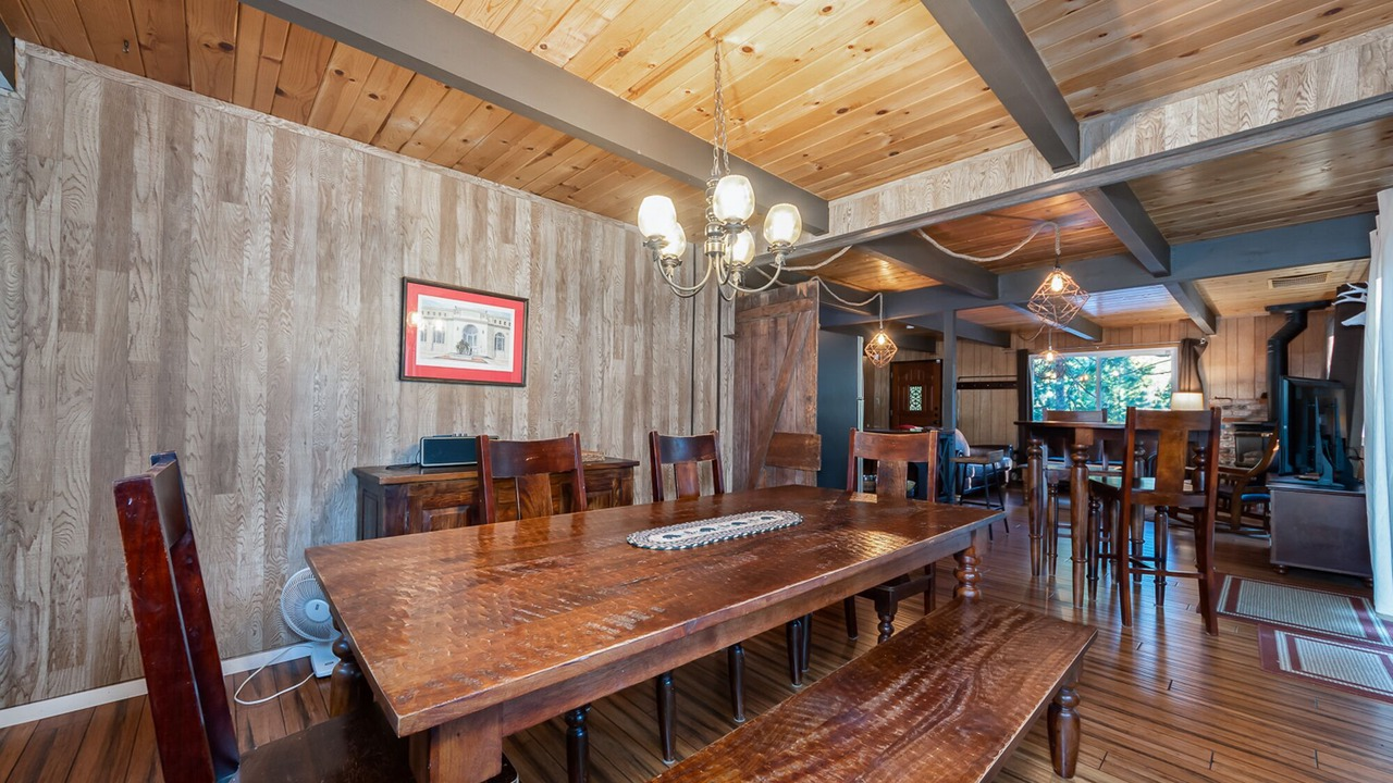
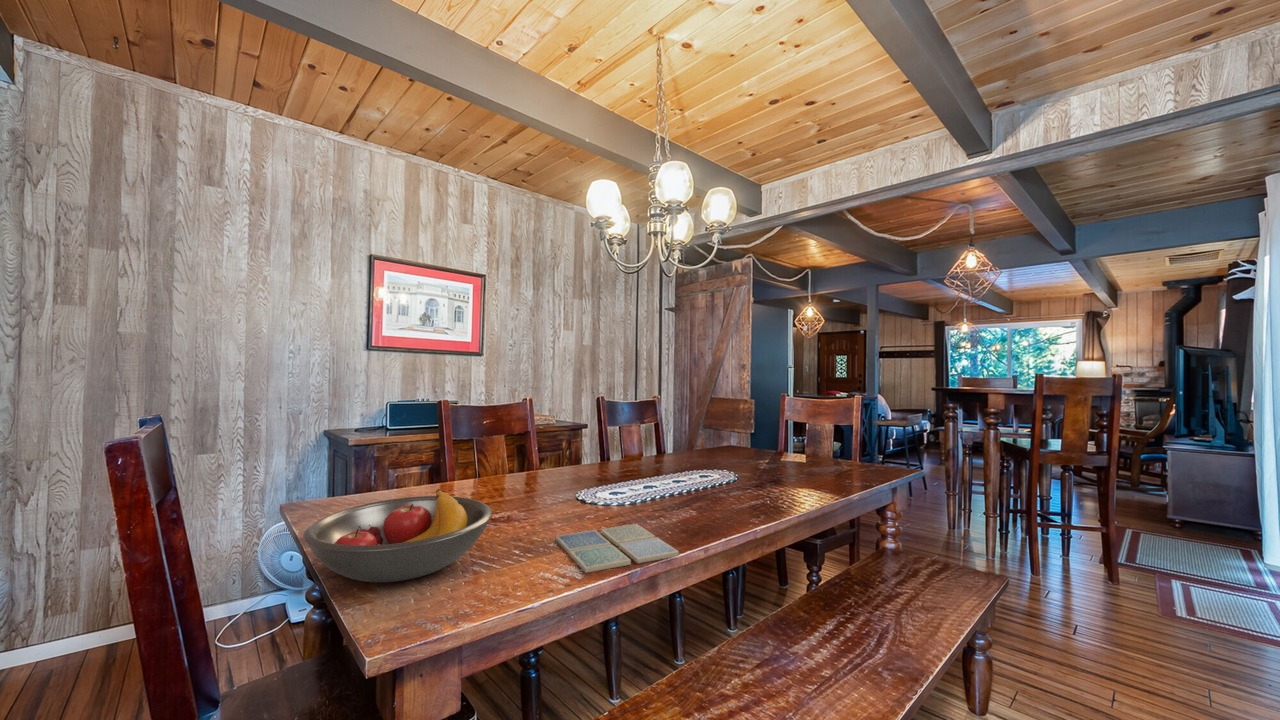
+ fruit bowl (404, 535)
+ drink coaster (614, 546)
